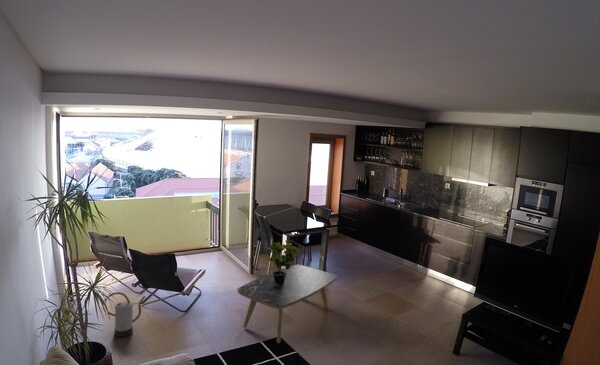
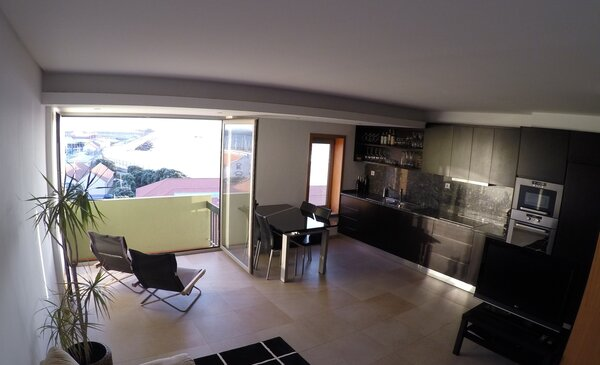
- watering can (124, 311)
- potted plant (283, 261)
- coffee table (289, 300)
